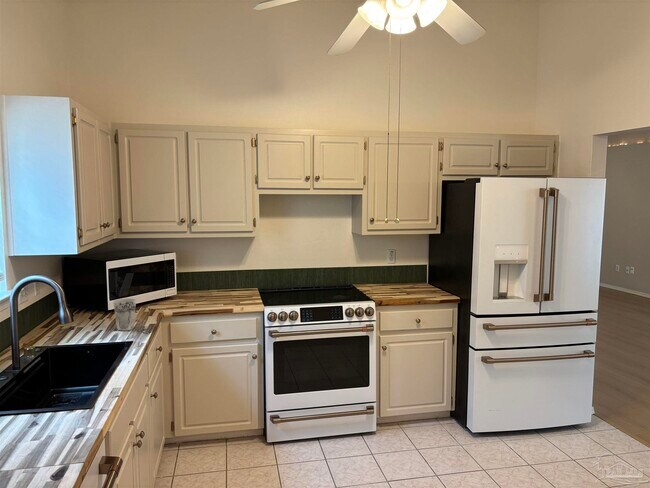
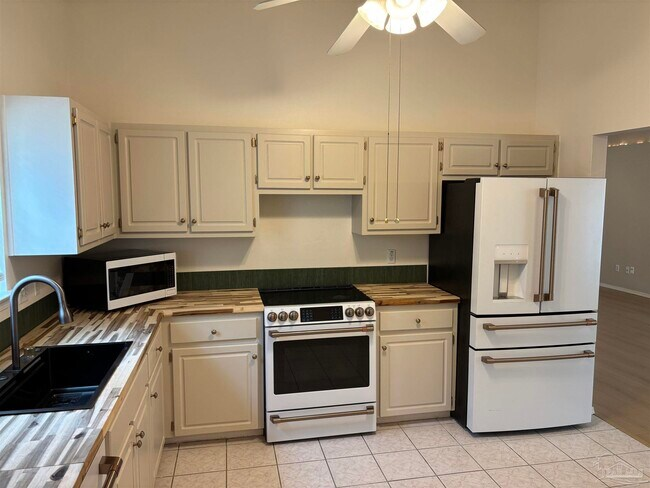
- cup (125, 314)
